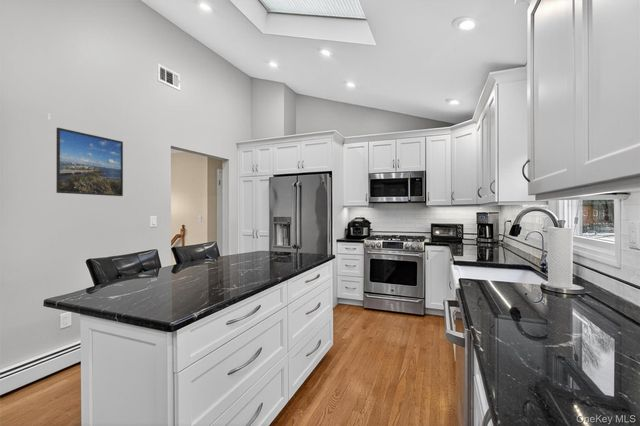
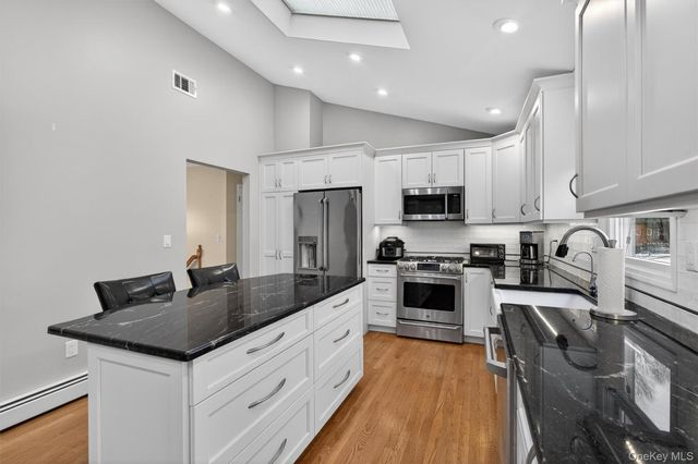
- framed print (92, 164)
